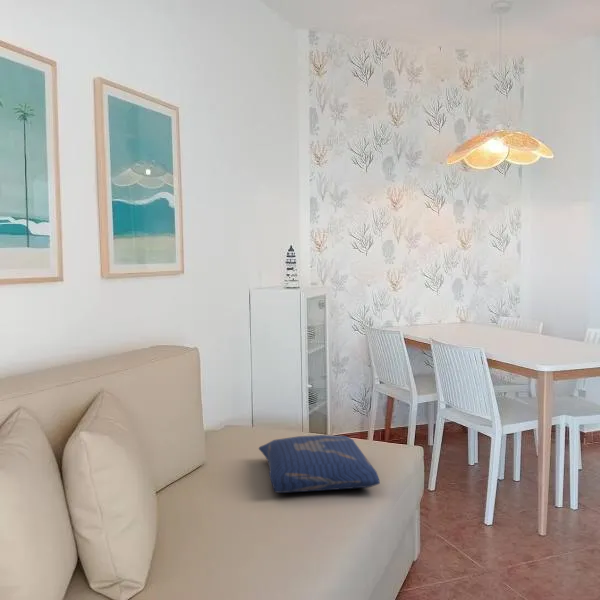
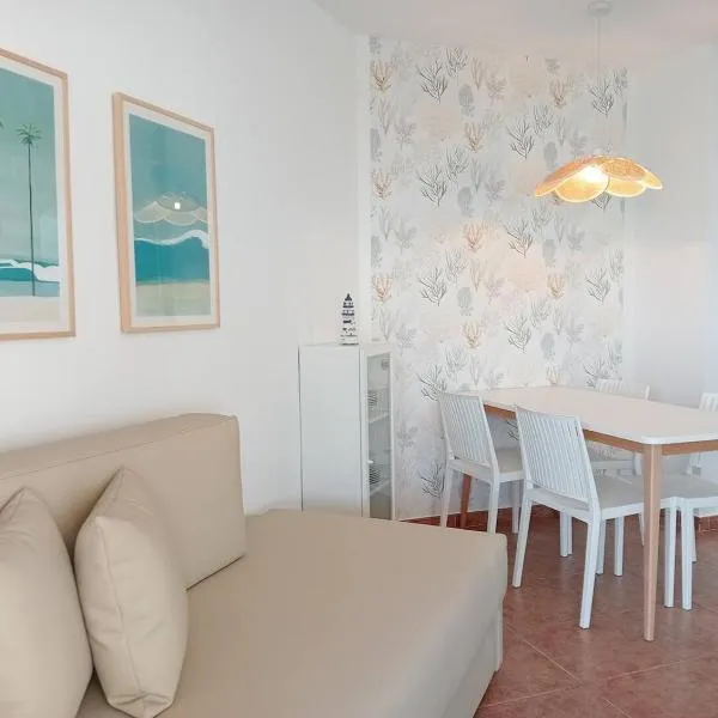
- cushion (314, 459)
